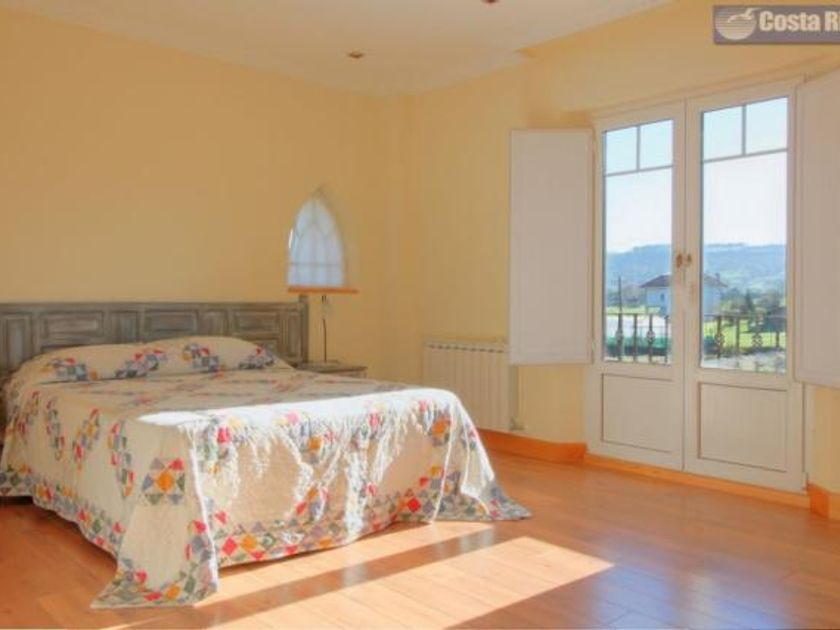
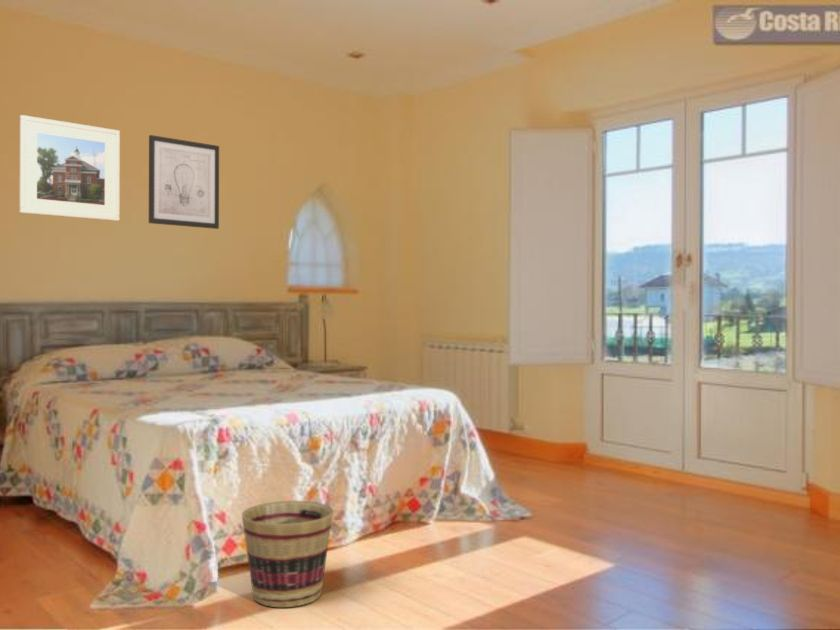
+ basket (287, 553)
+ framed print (71, 170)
+ wall art (184, 183)
